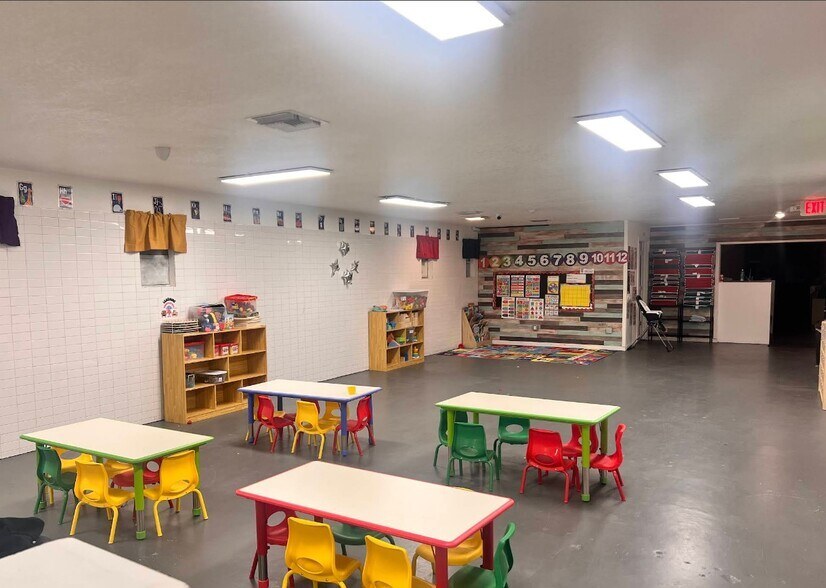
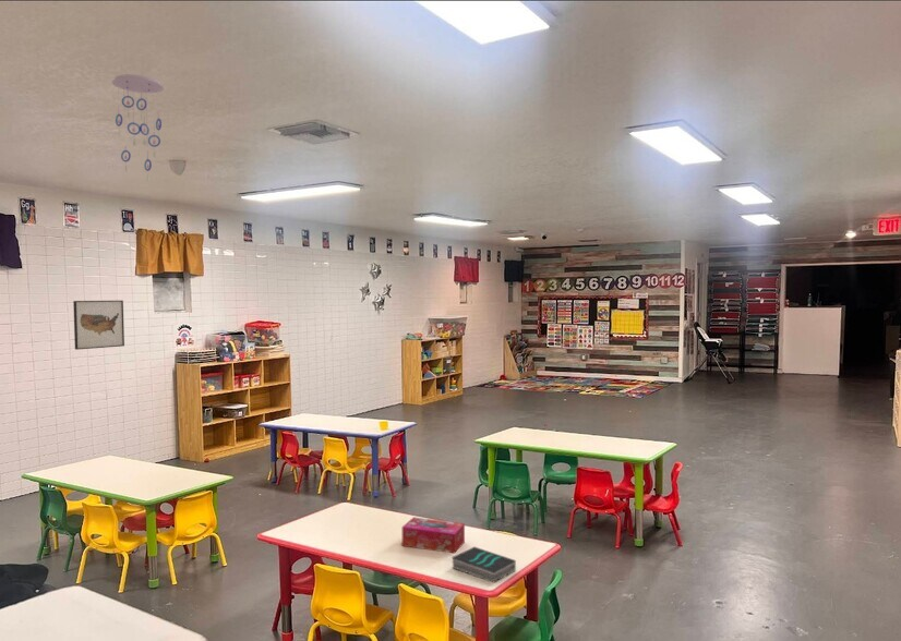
+ wall art (99, 324)
+ tissue box (433, 534)
+ ceiling mobile (139, 131)
+ book (483, 564)
